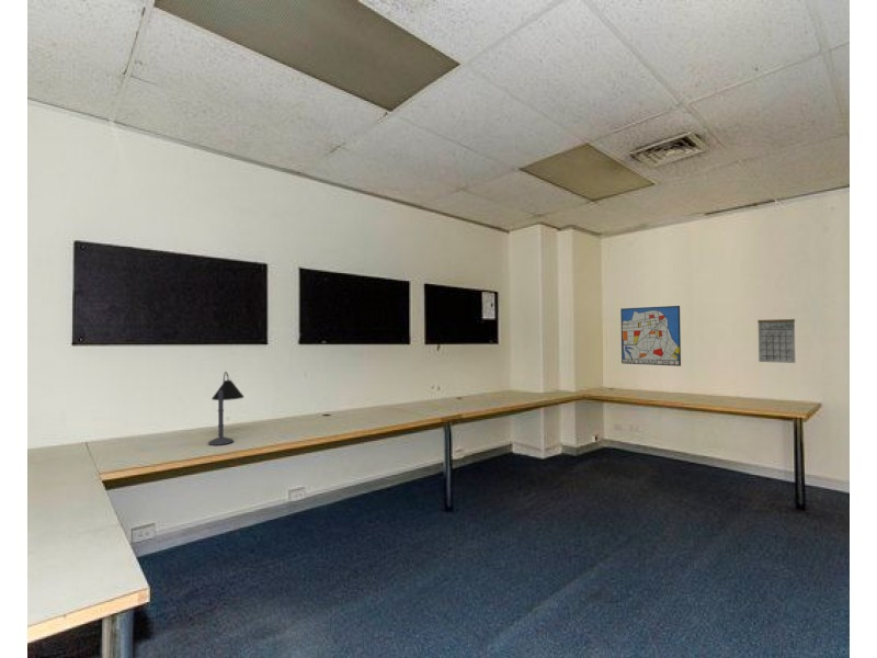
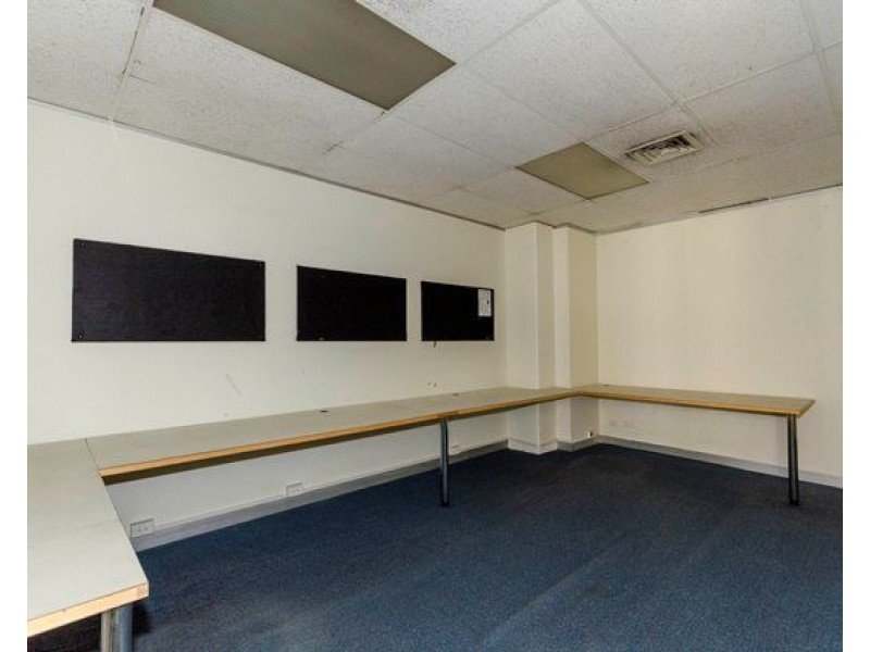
- calendar (776, 336)
- desk lamp (223, 405)
- wall art (649, 336)
